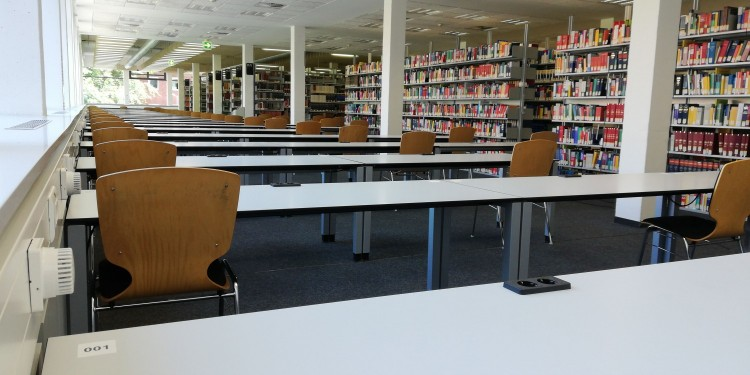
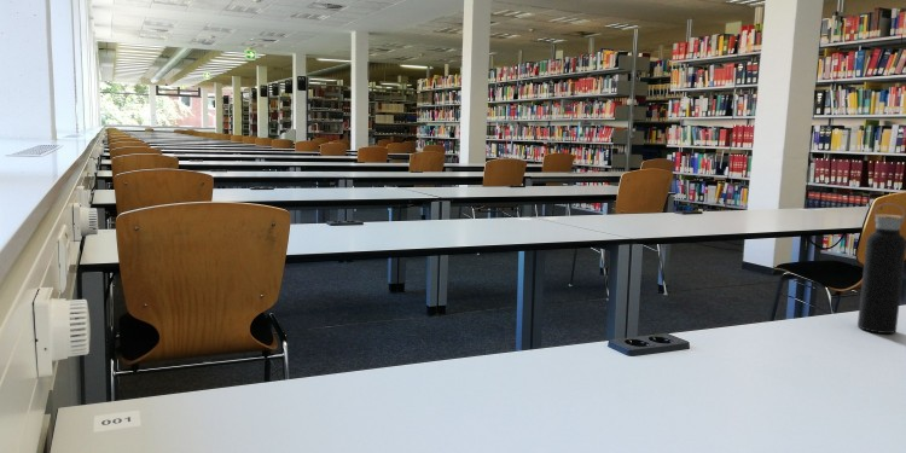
+ water bottle (883, 267)
